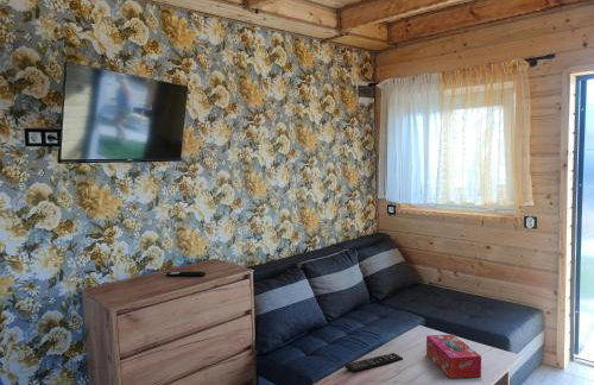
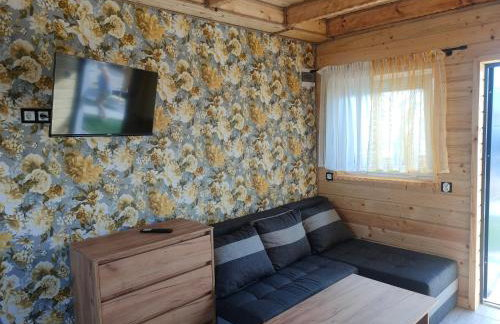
- remote control (374, 361)
- tissue box (451, 354)
